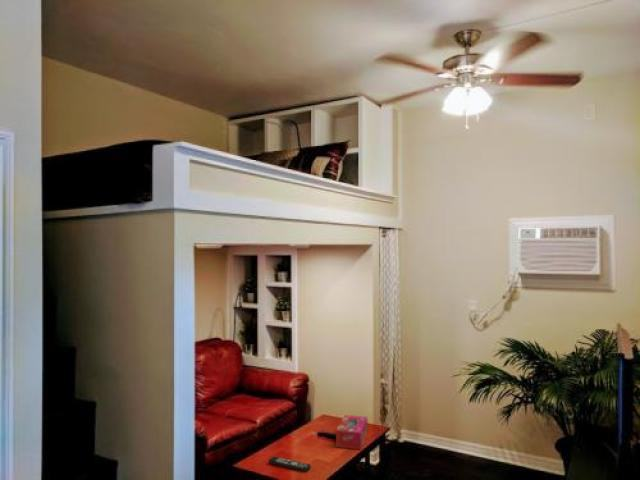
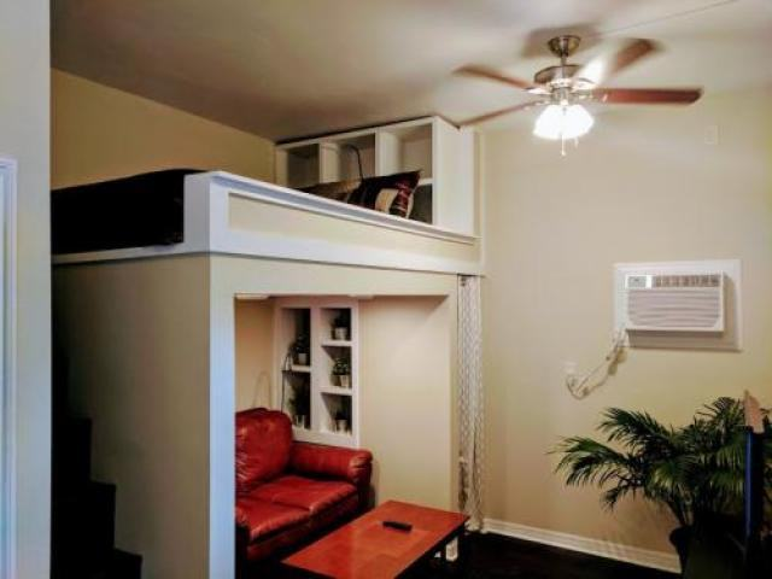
- remote control (289, 464)
- tissue box (352, 431)
